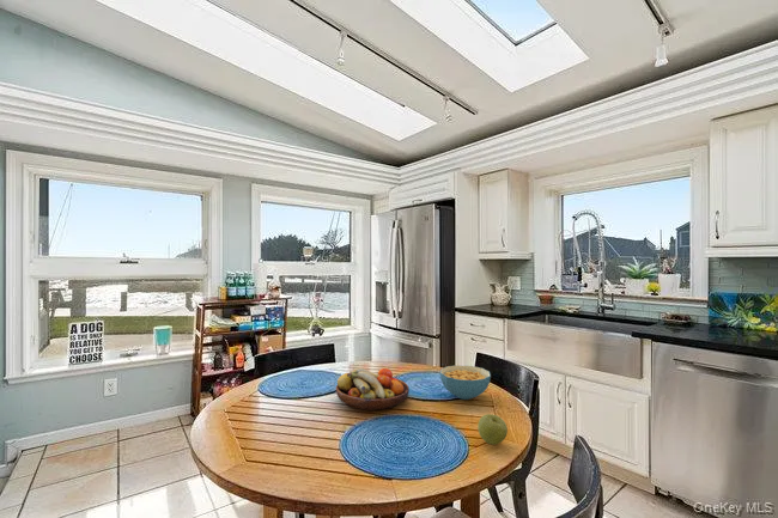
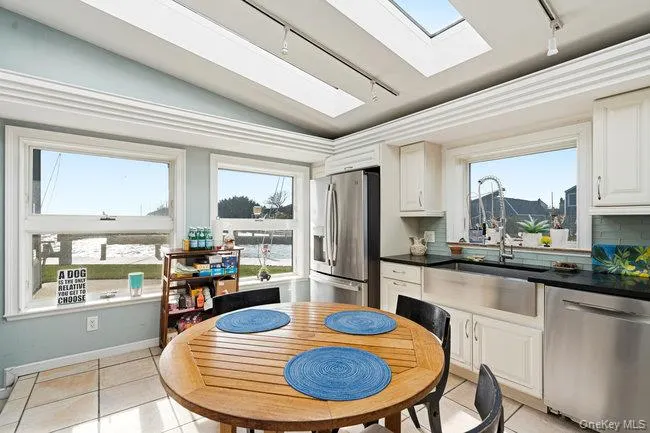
- fruit bowl (372, 383)
- apple (492, 429)
- cereal bowl (464, 384)
